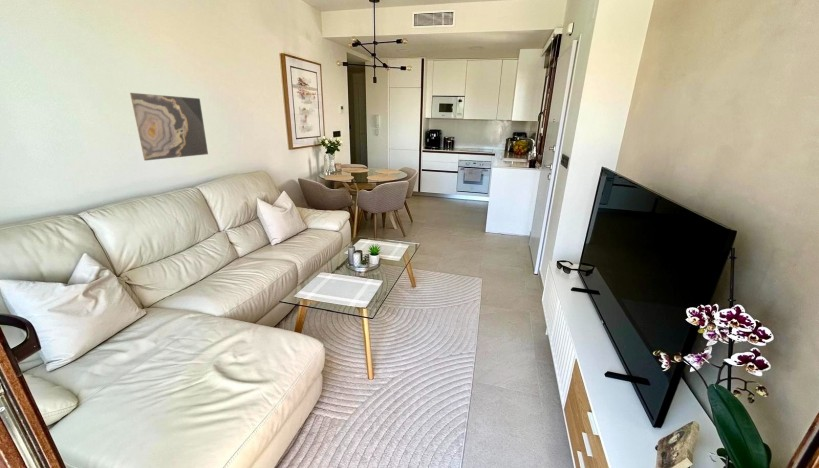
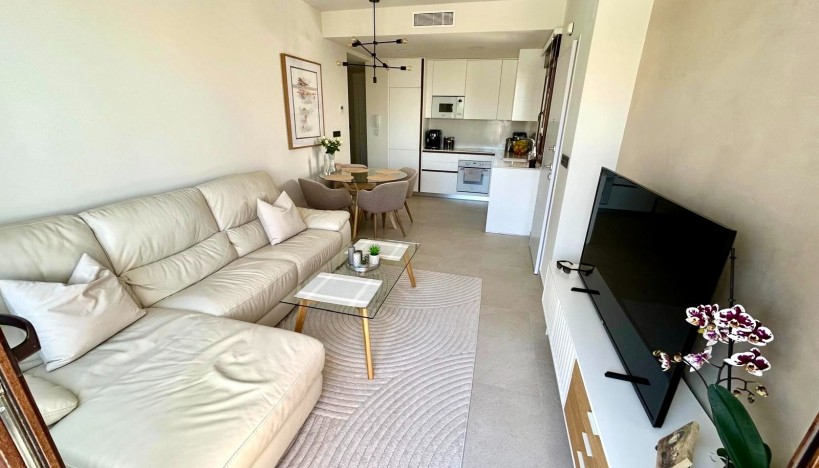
- wall art (173, 127)
